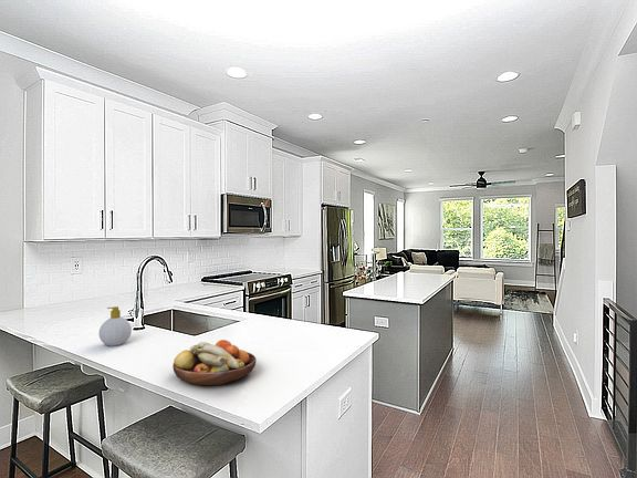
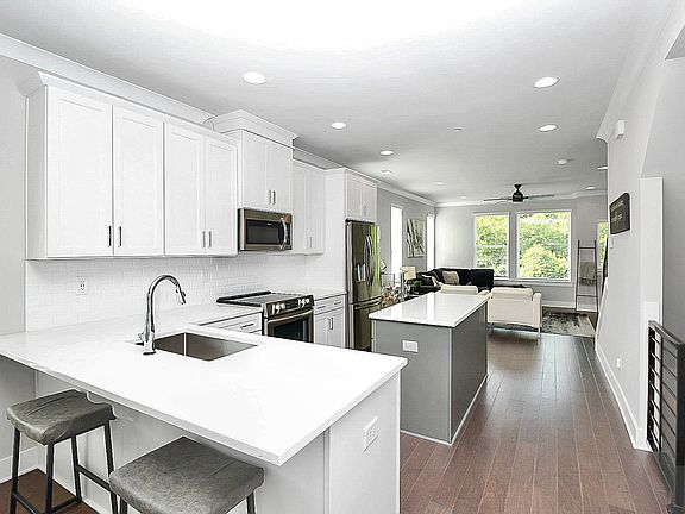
- soap bottle (115, 325)
- fruit bowl (216, 356)
